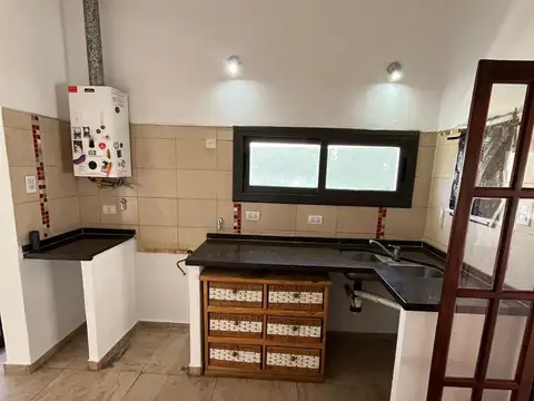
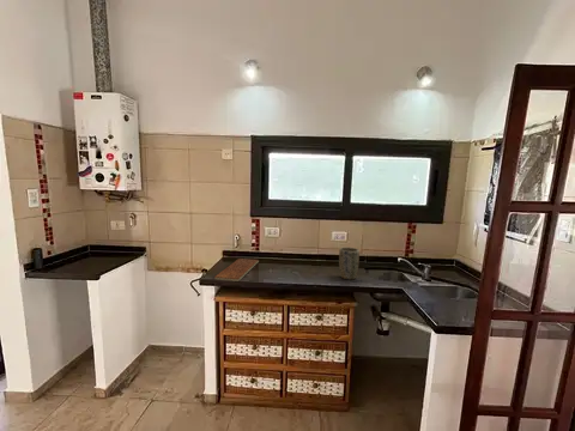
+ chopping board (238, 268)
+ plant pot (349, 262)
